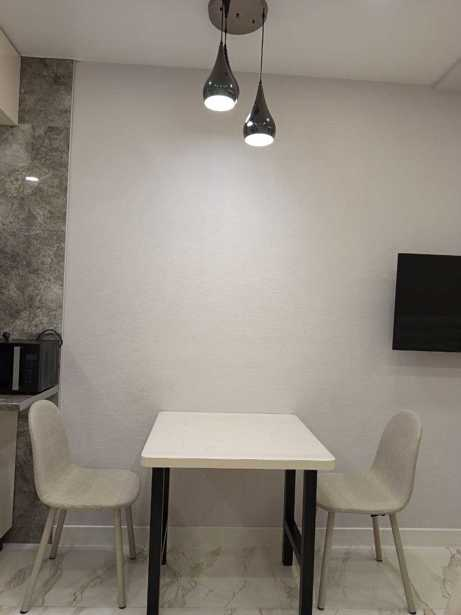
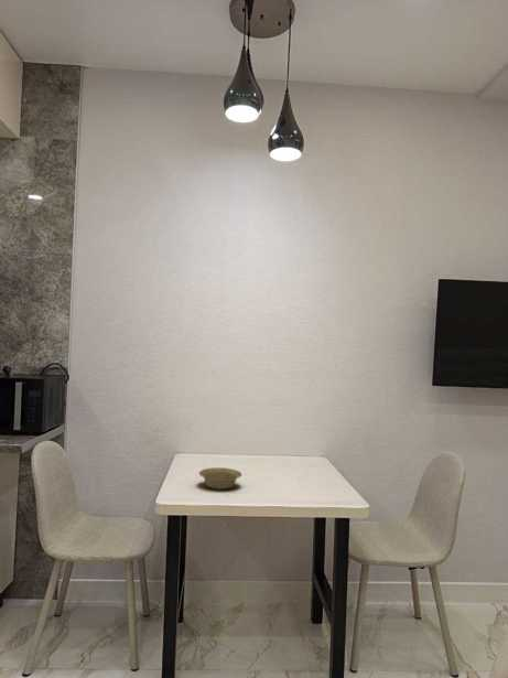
+ bowl (219, 480)
